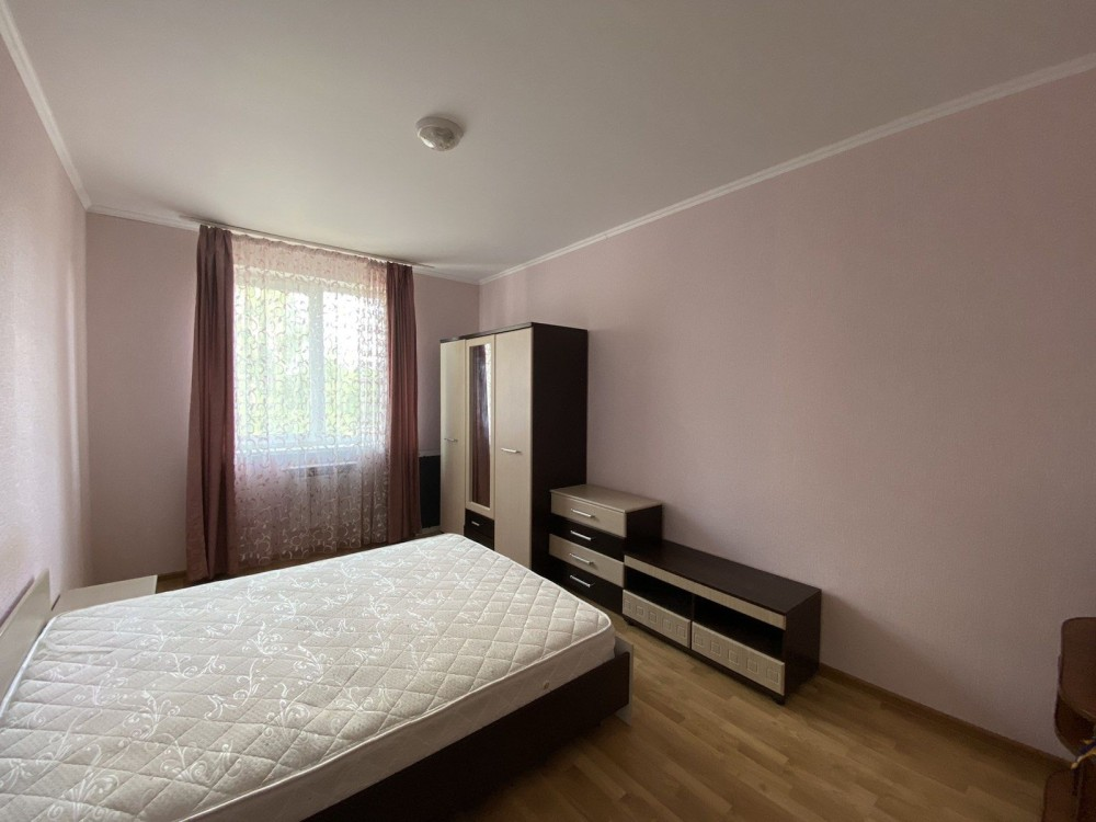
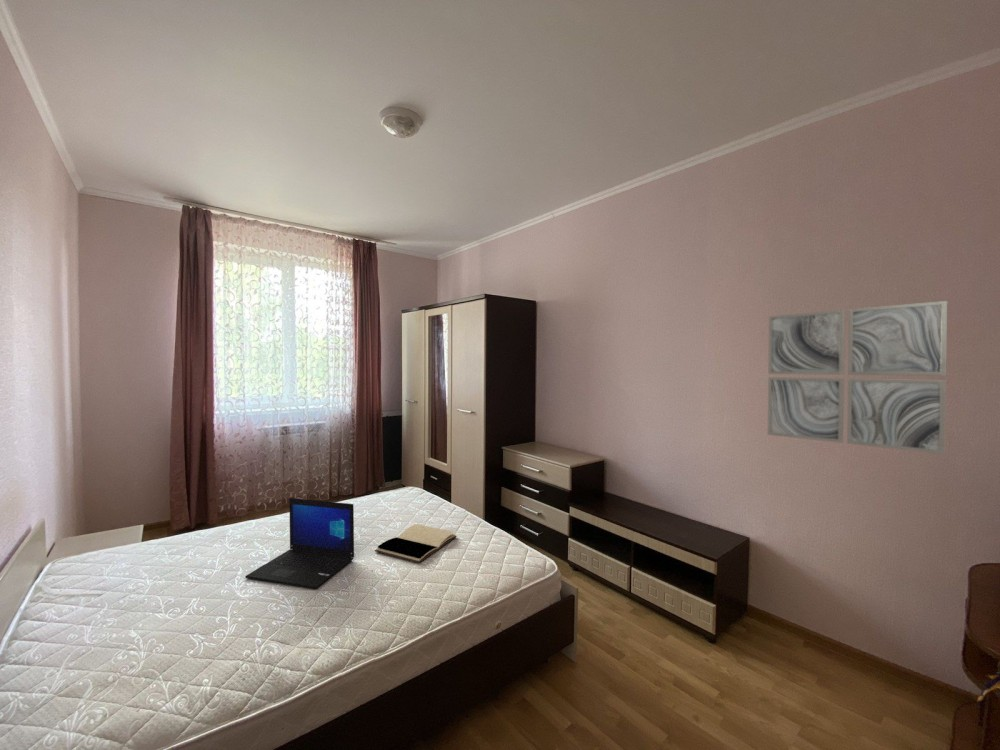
+ laptop (302, 539)
+ book (417, 541)
+ wall art (848, 378)
